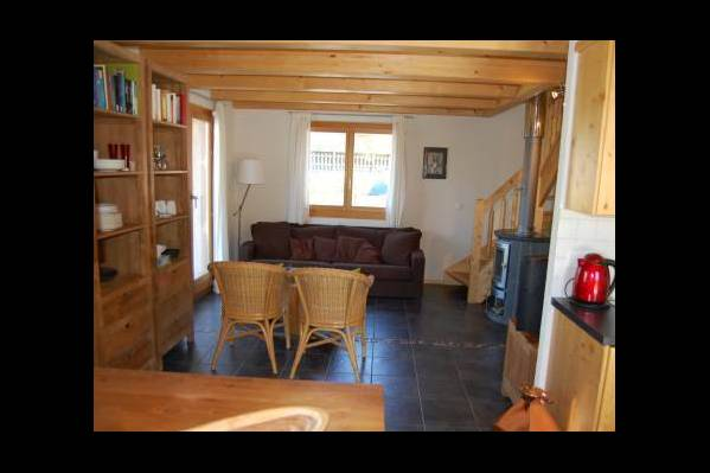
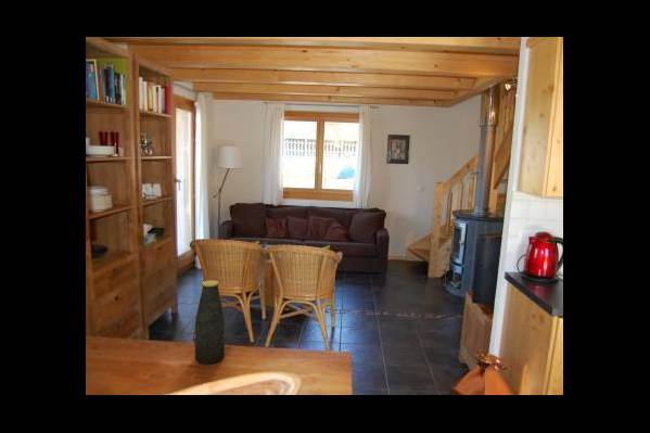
+ bottle (209, 320)
